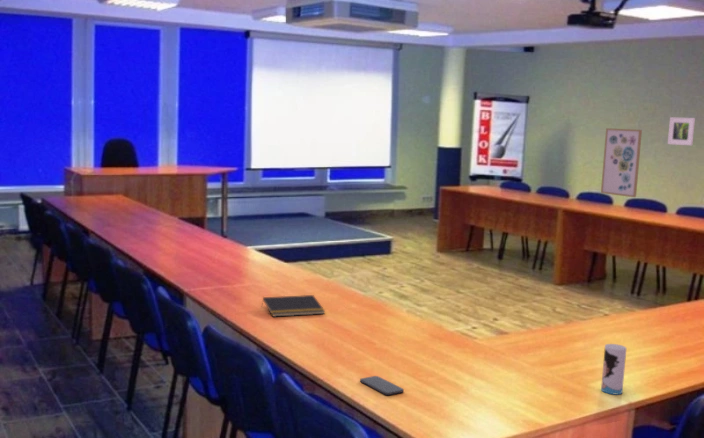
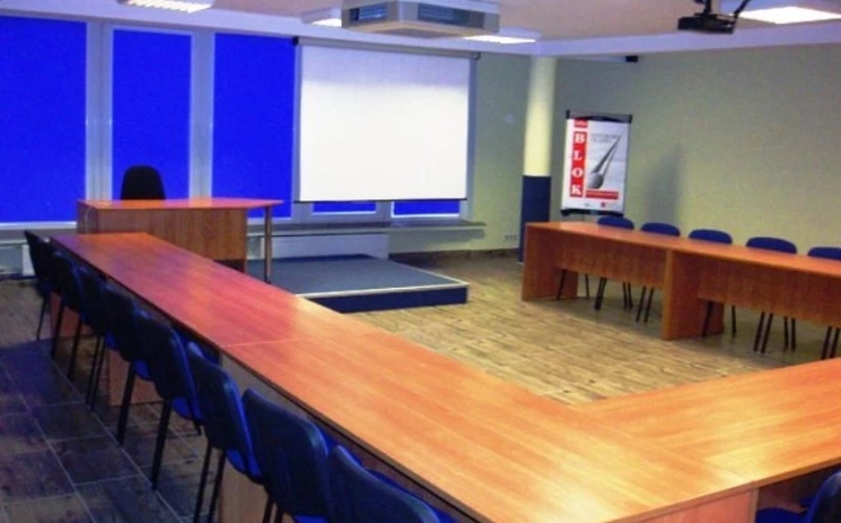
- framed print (681, 131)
- cup (613, 368)
- smartphone (381, 385)
- notepad (293, 305)
- wall art (620, 162)
